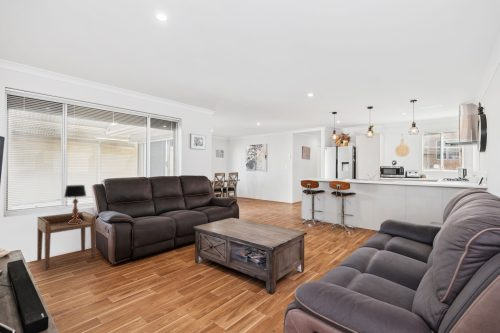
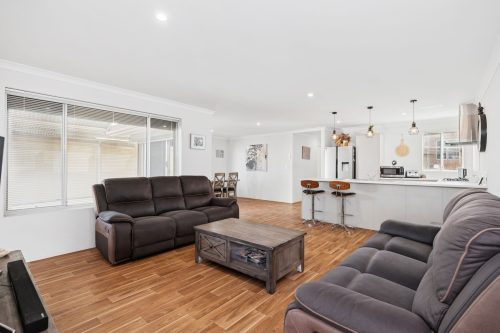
- side table (67, 230)
- table lamp (75, 204)
